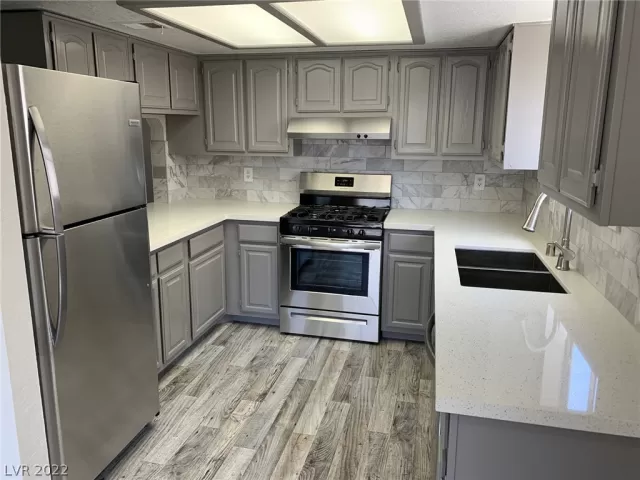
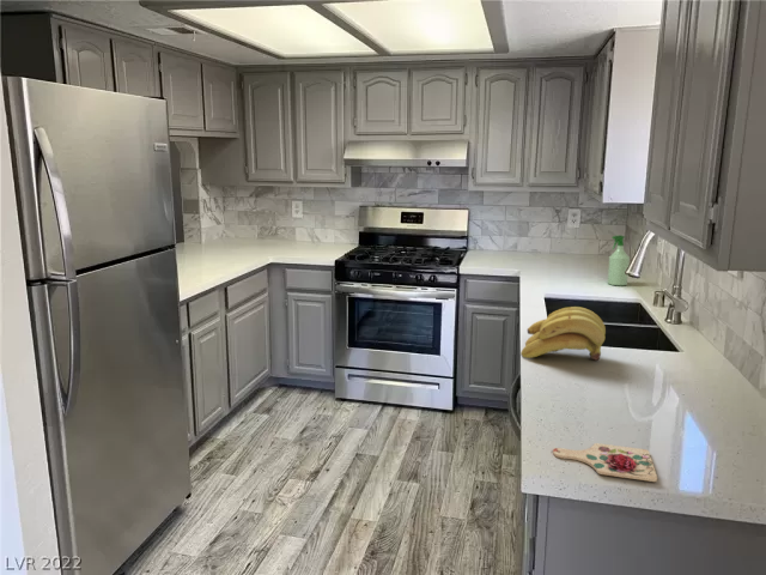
+ cutting board (601, 454)
+ spray bottle (619, 259)
+ banana bunch (563, 333)
